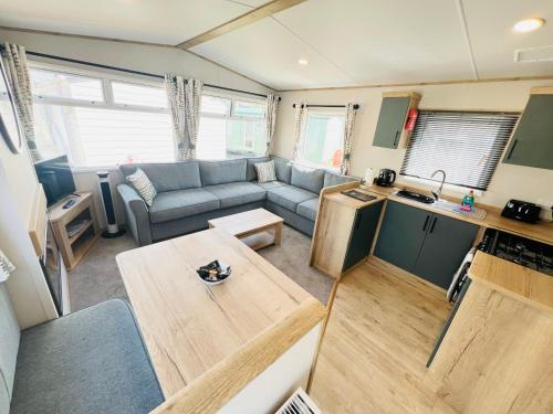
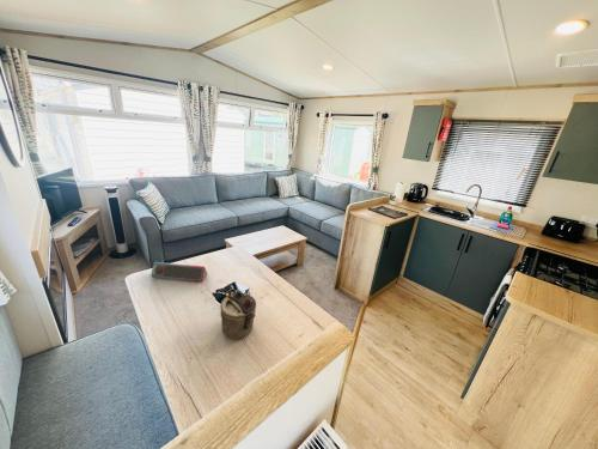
+ speaker (179, 271)
+ teapot (239, 313)
